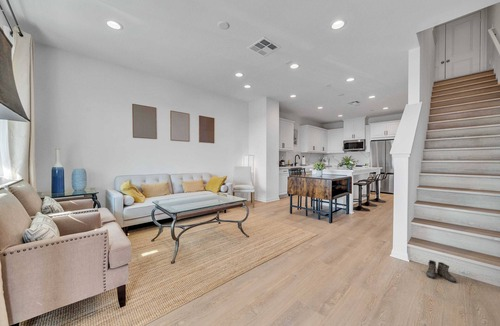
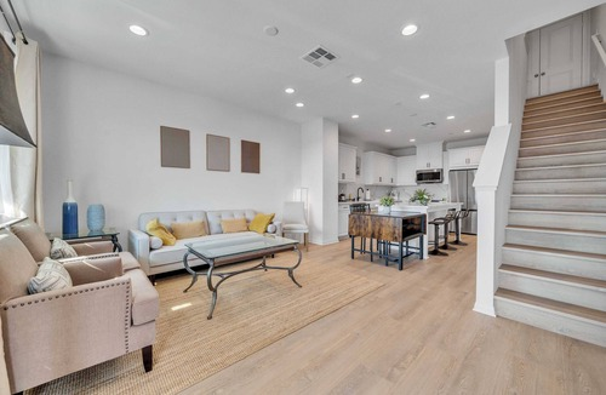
- boots (438, 270)
